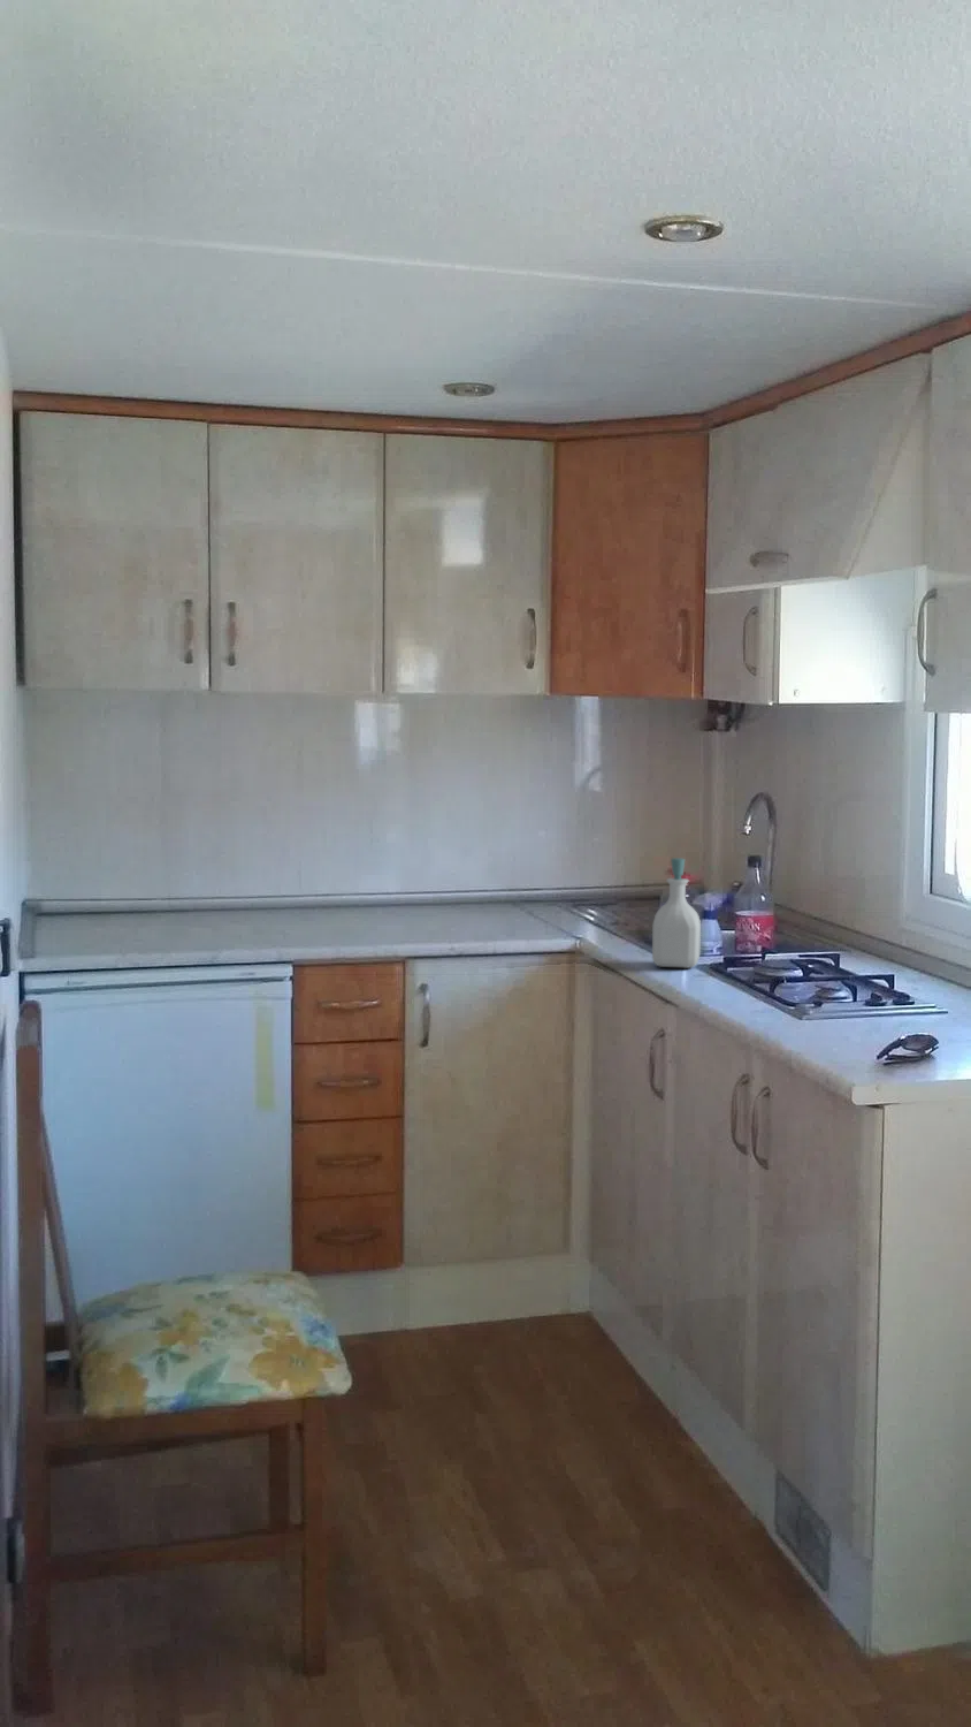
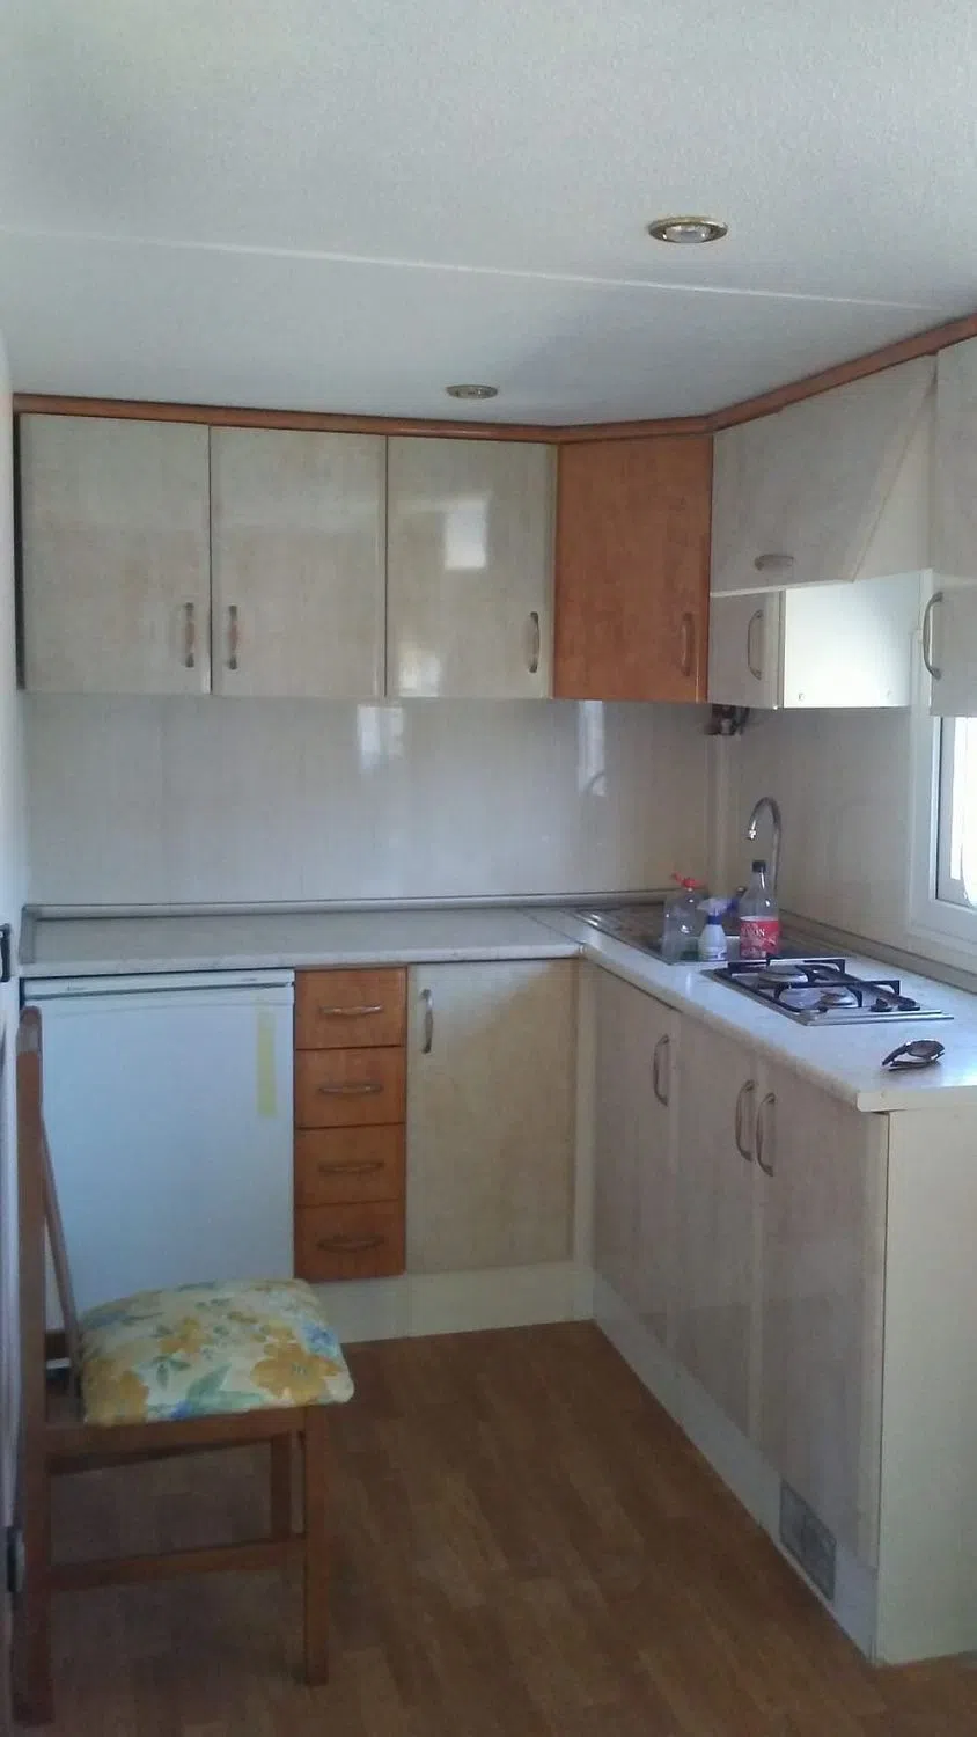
- soap bottle (677, 912)
